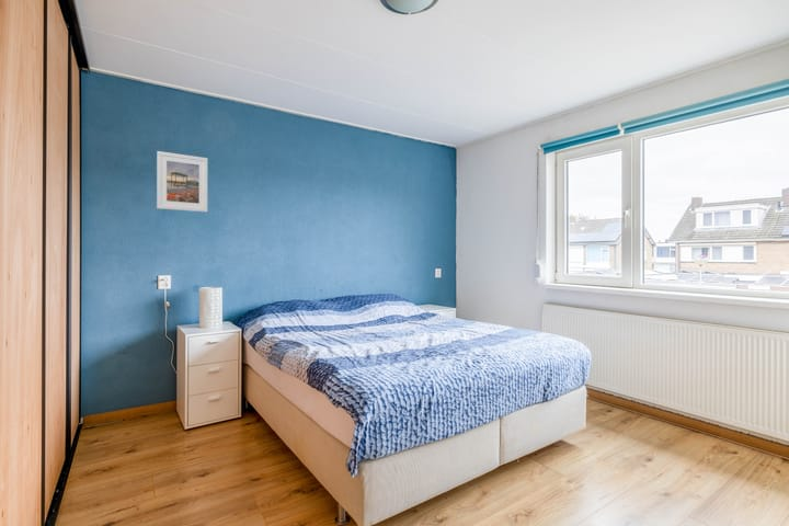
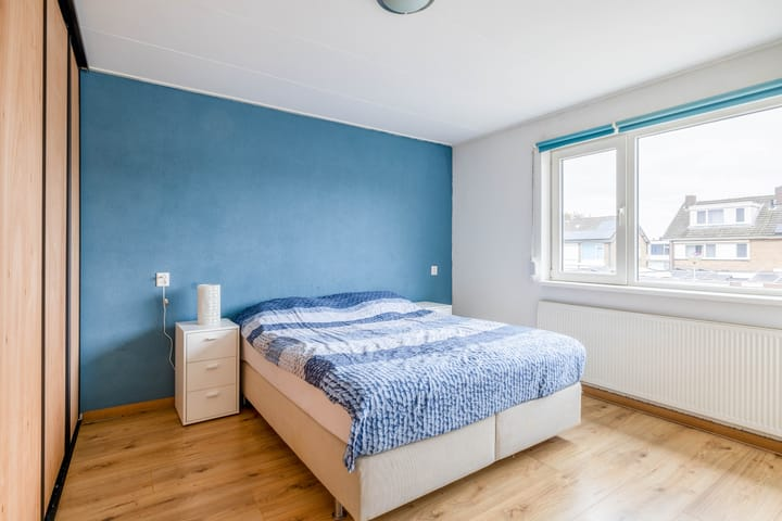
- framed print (183, 182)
